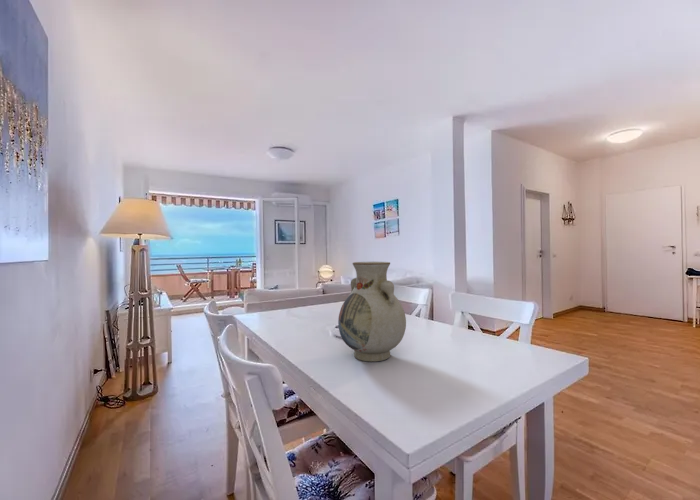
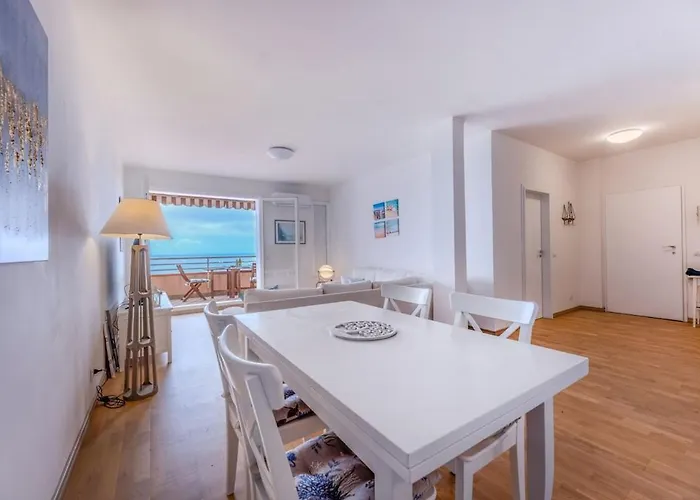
- vase (371, 308)
